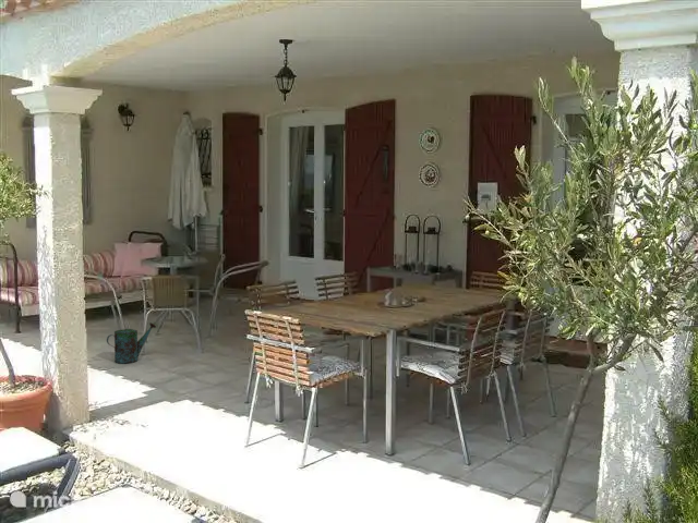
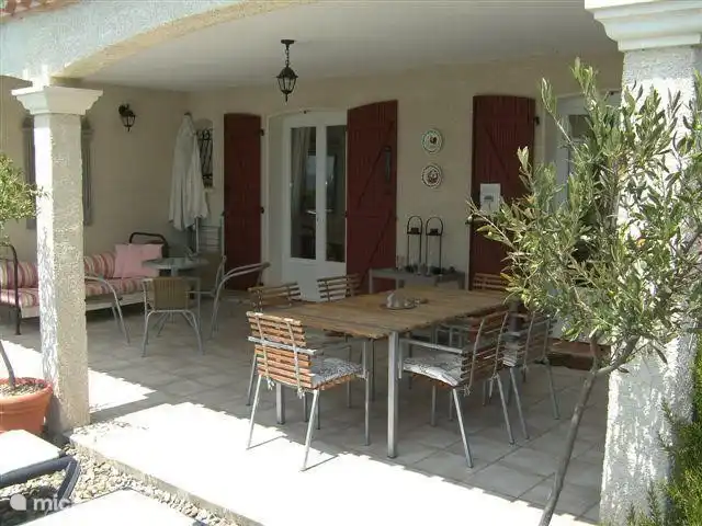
- watering can (132, 342)
